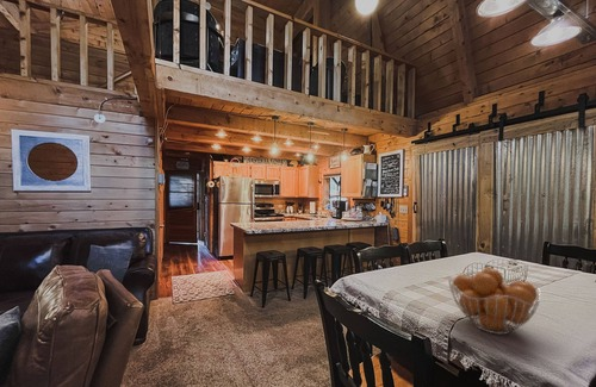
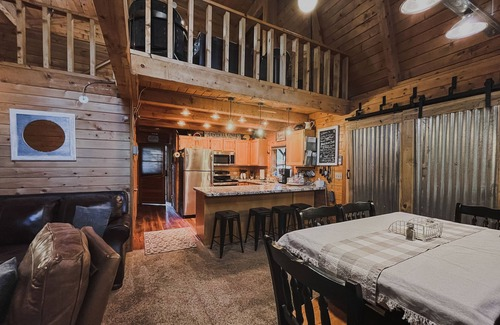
- fruit basket (490, 299)
